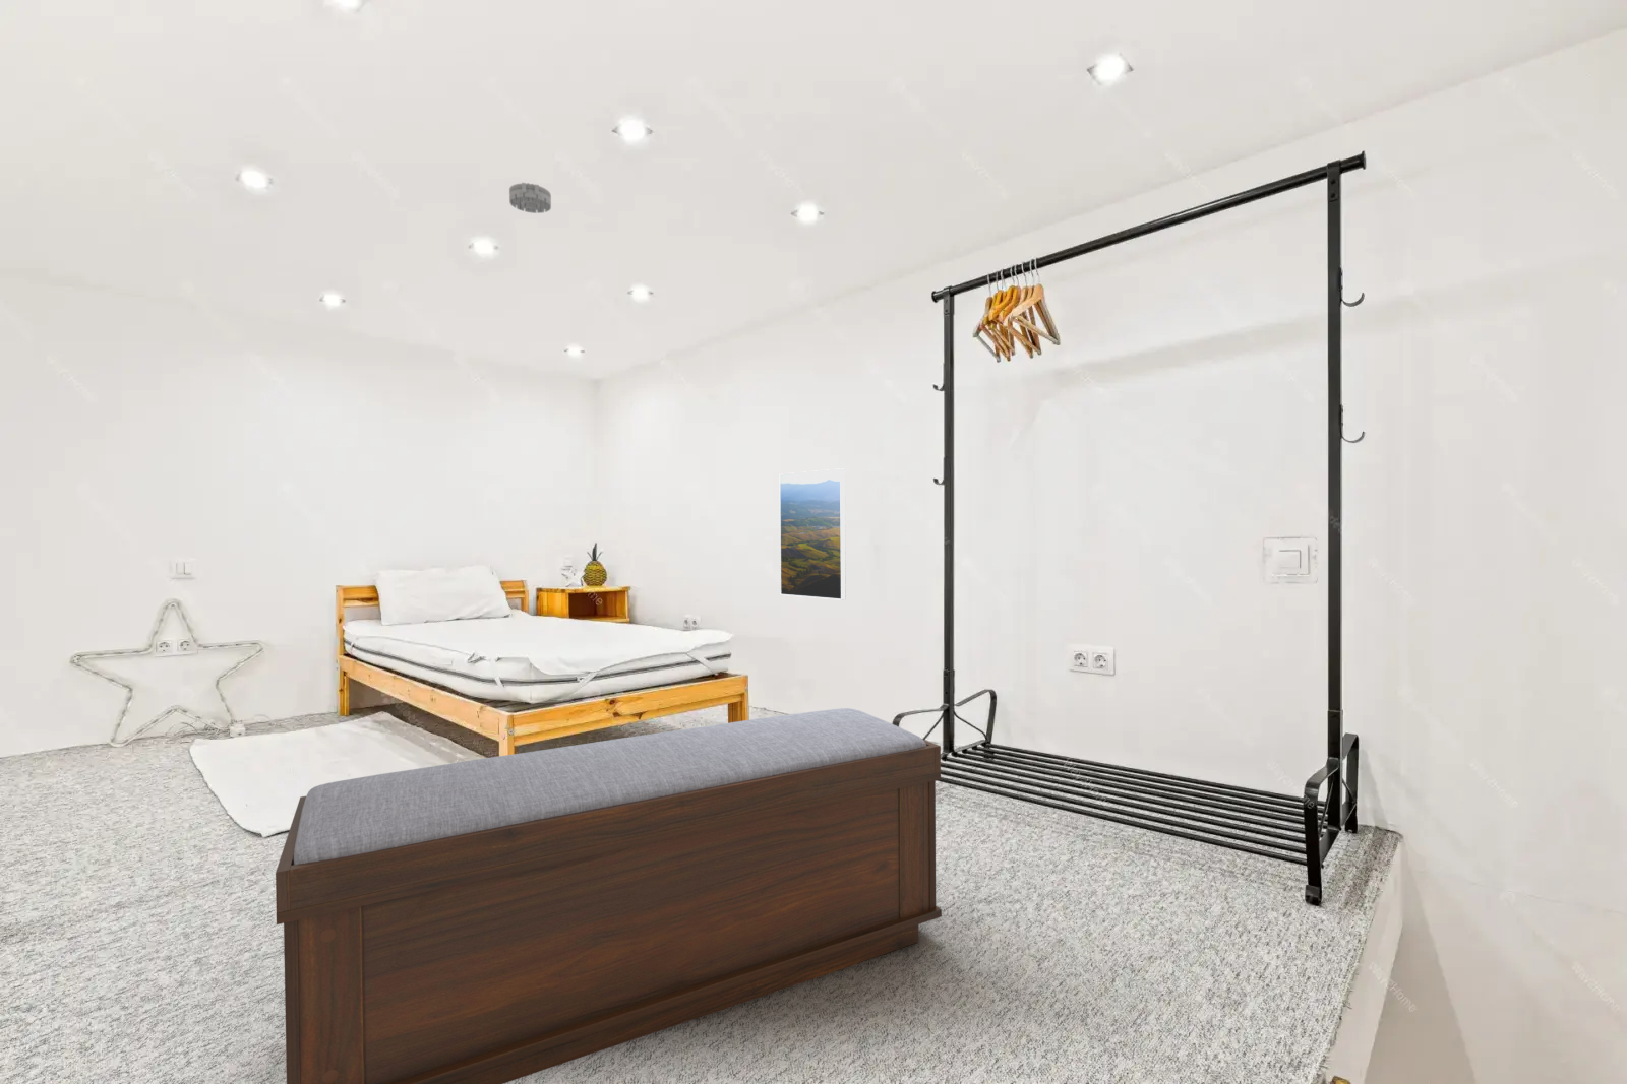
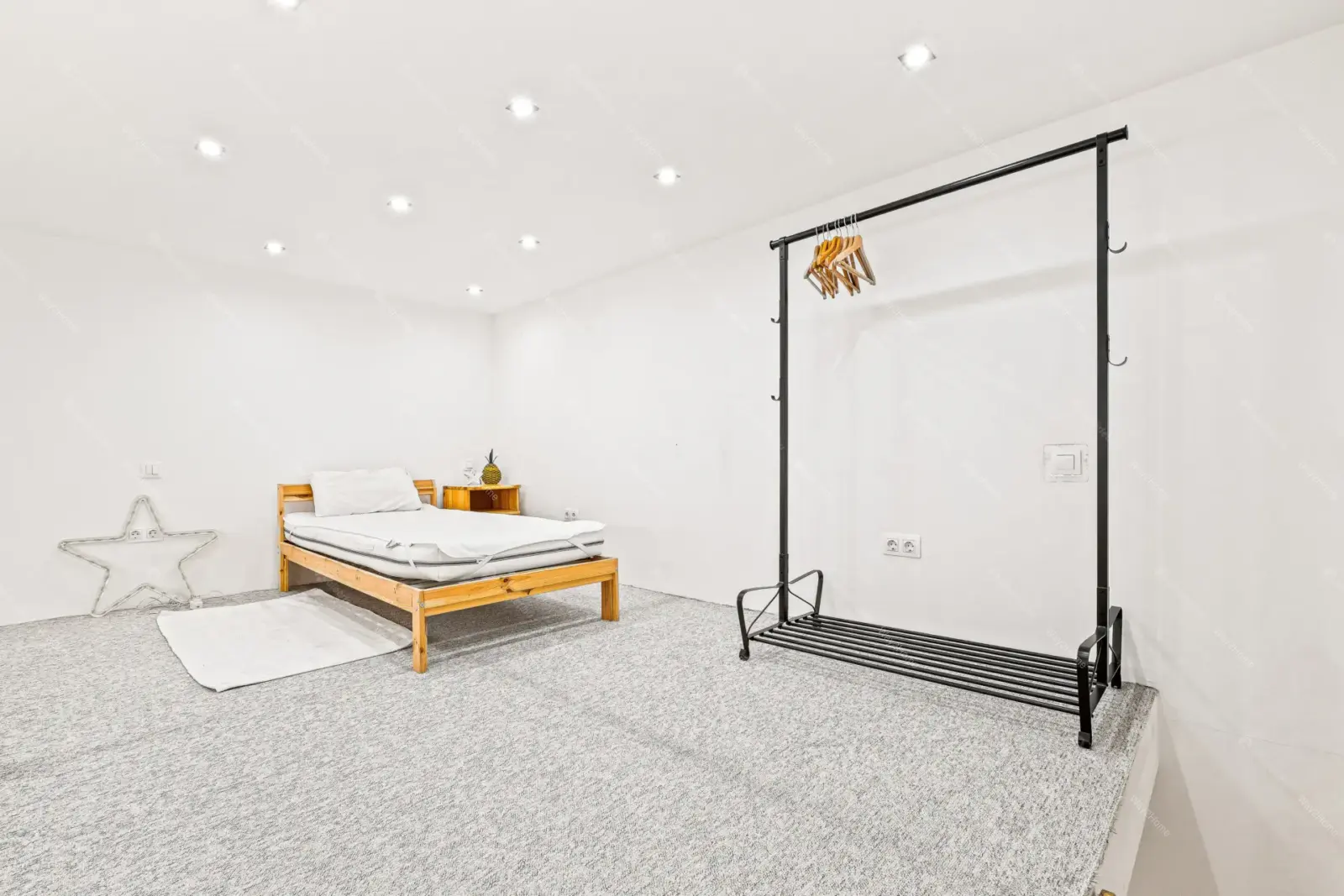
- bench (651, 865)
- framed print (810, 535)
- smoke detector (530, 197)
